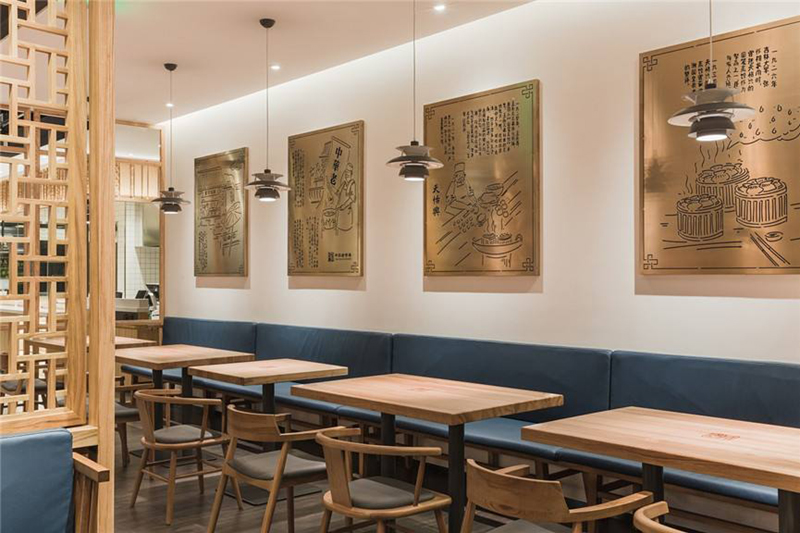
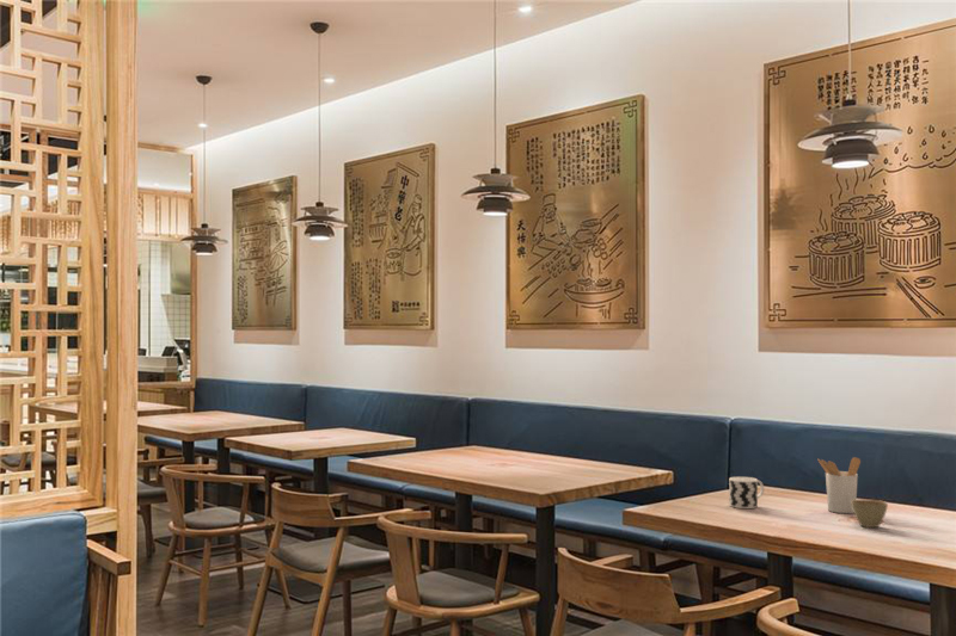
+ cup (747, 492)
+ flower pot (869, 513)
+ utensil holder (836, 483)
